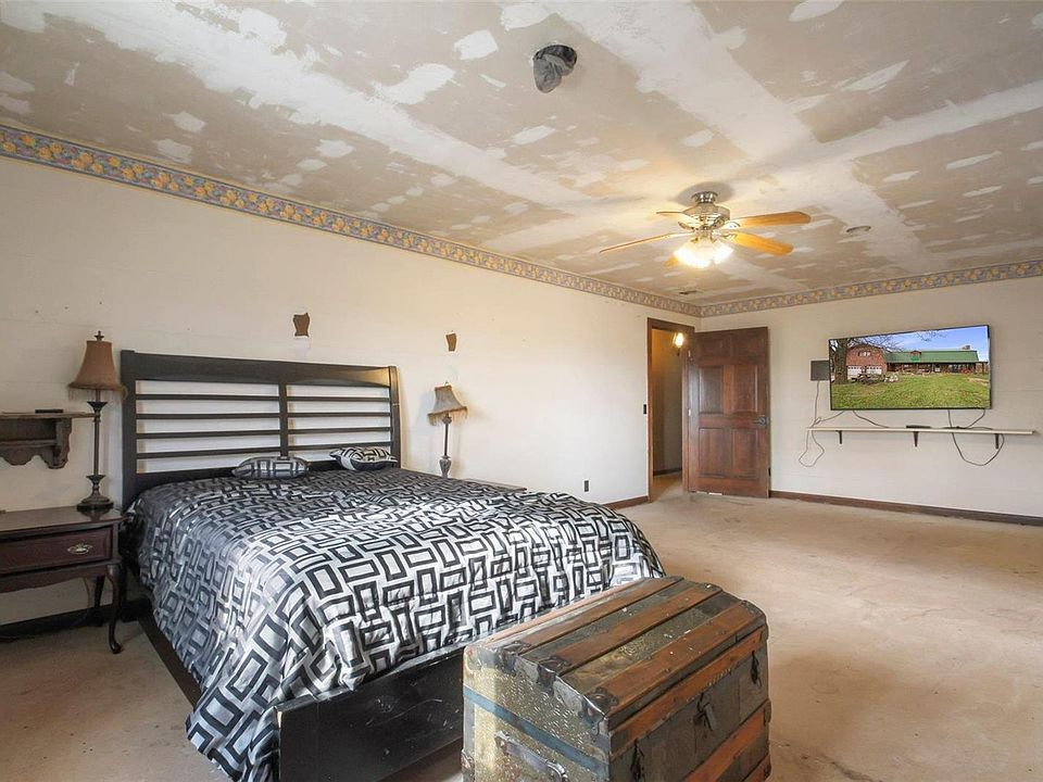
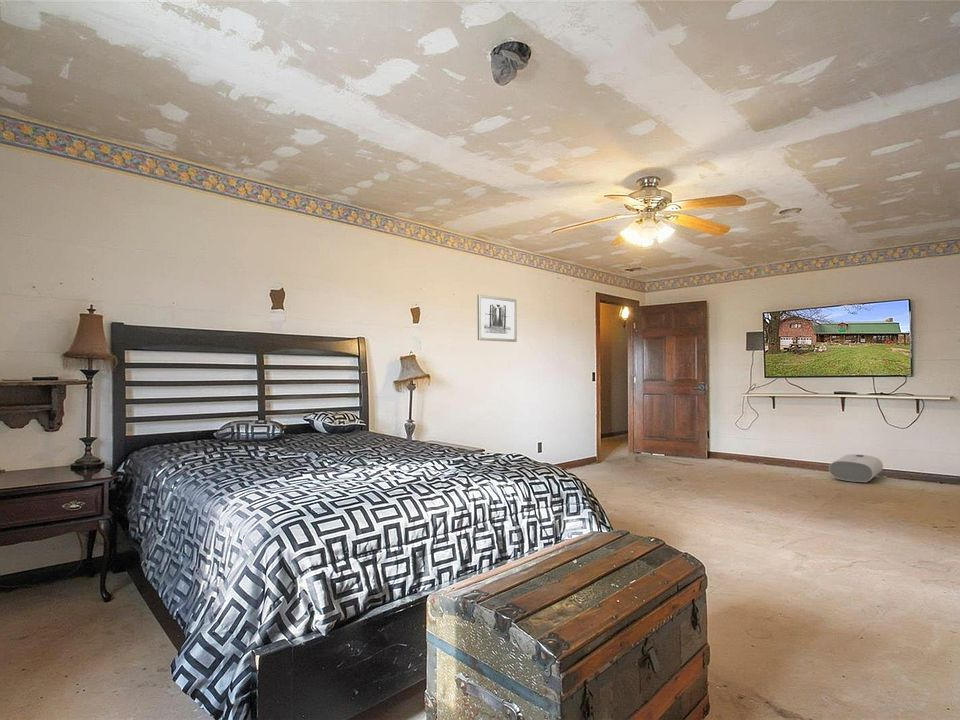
+ wall art (497, 319)
+ water heater (856, 467)
